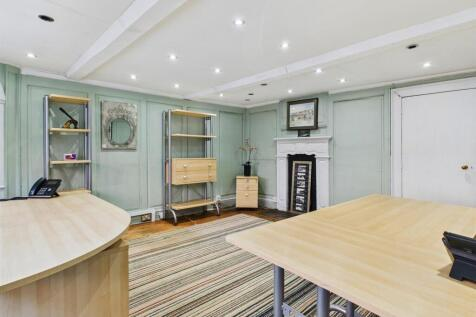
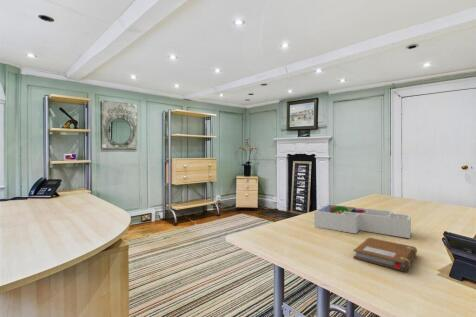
+ notebook (385, 252)
+ desk organizer (361, 220)
